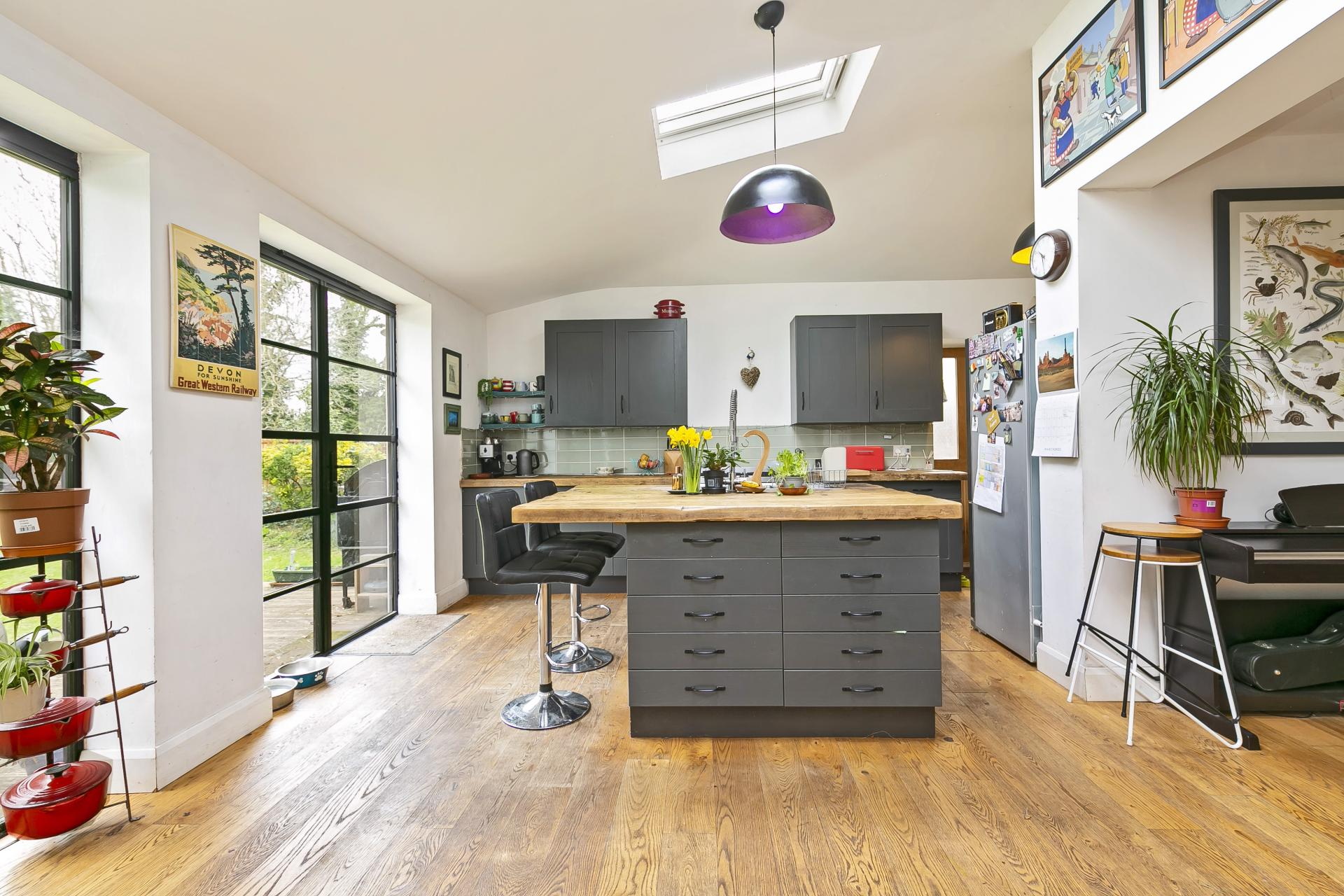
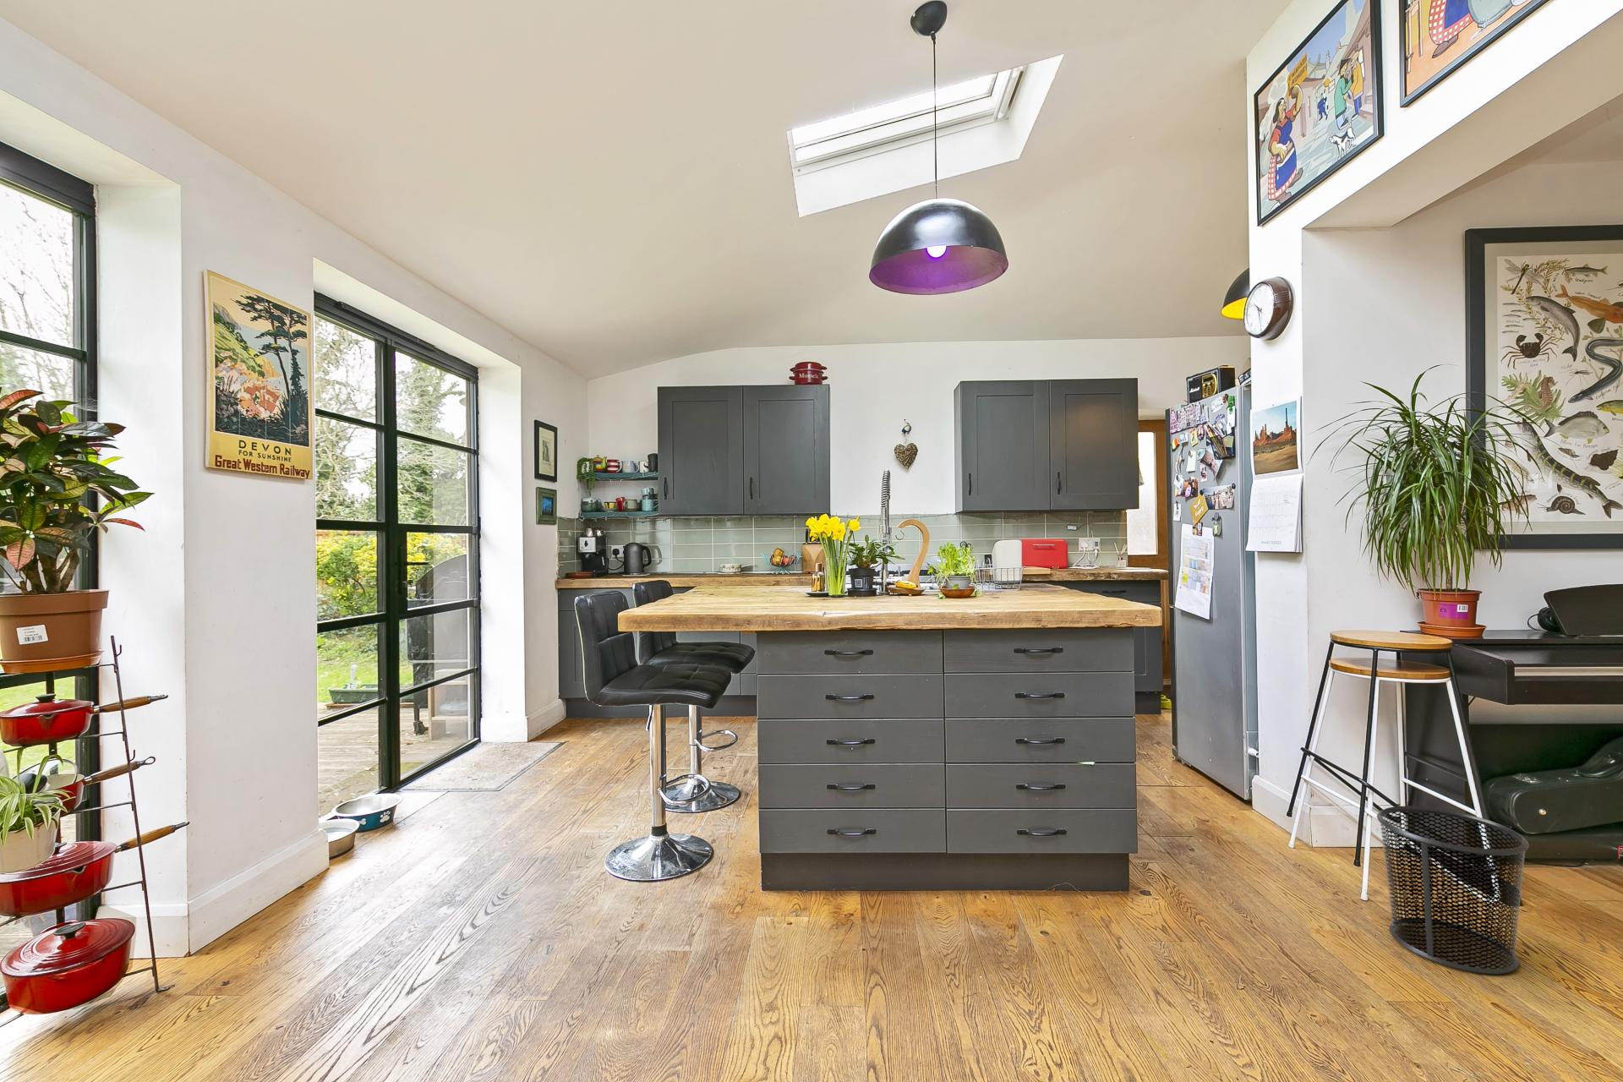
+ waste bin (1449, 886)
